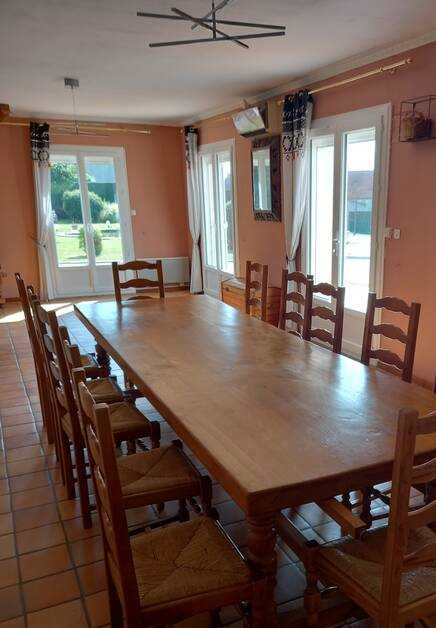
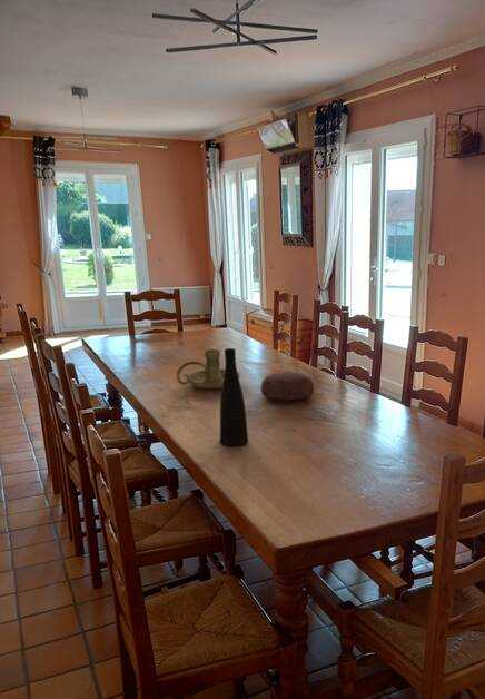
+ vase (231, 395)
+ decorative bowl (287, 384)
+ candle holder (207, 368)
